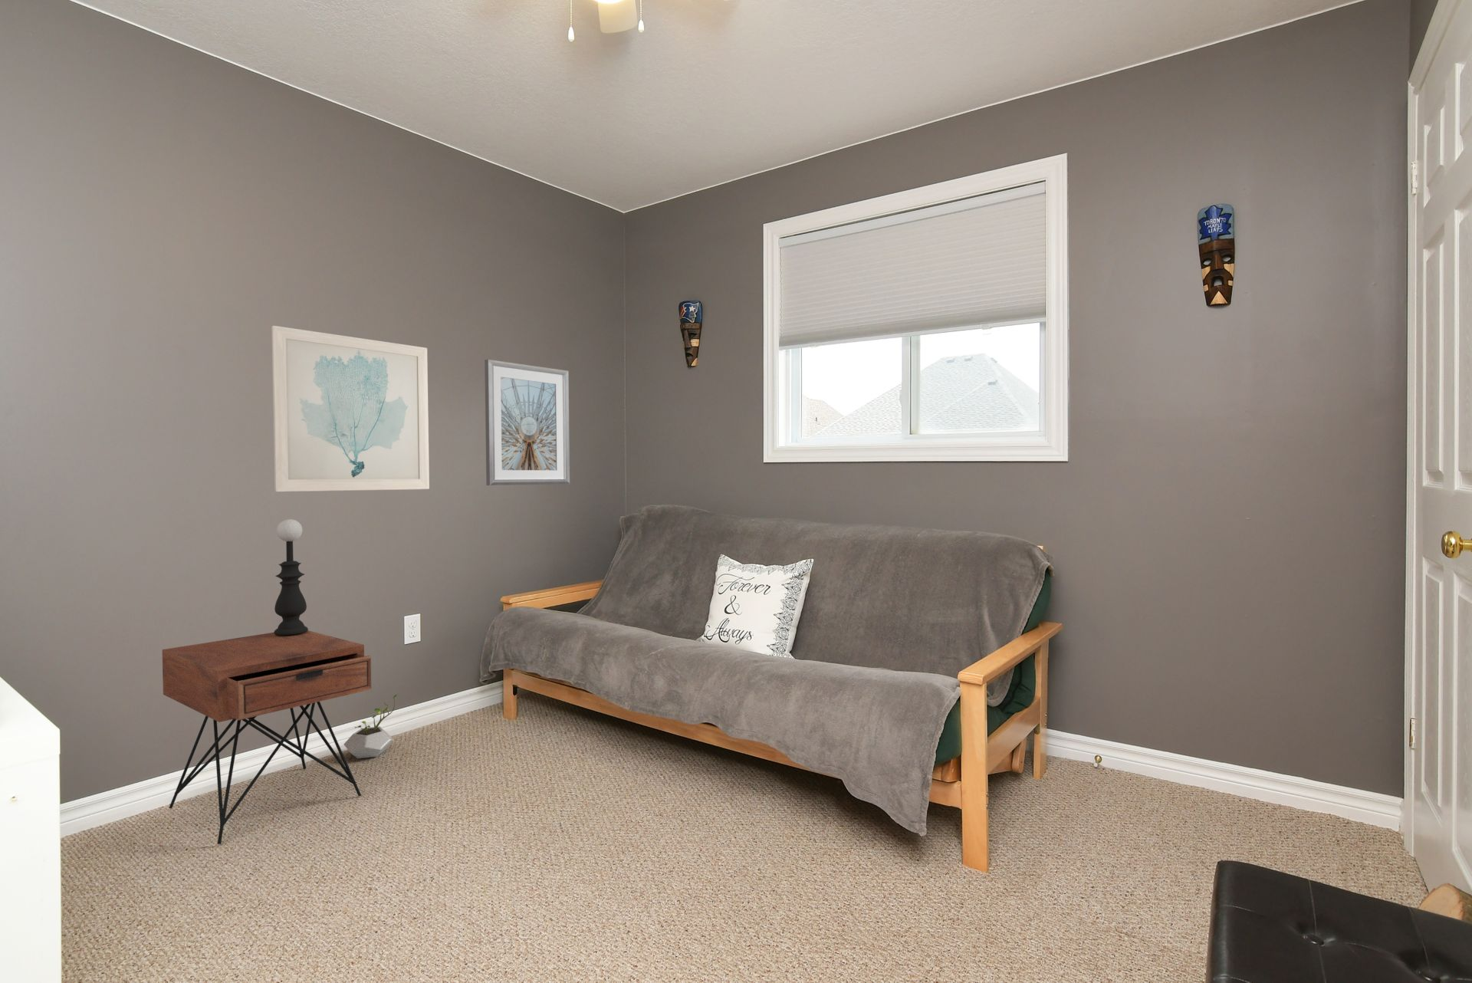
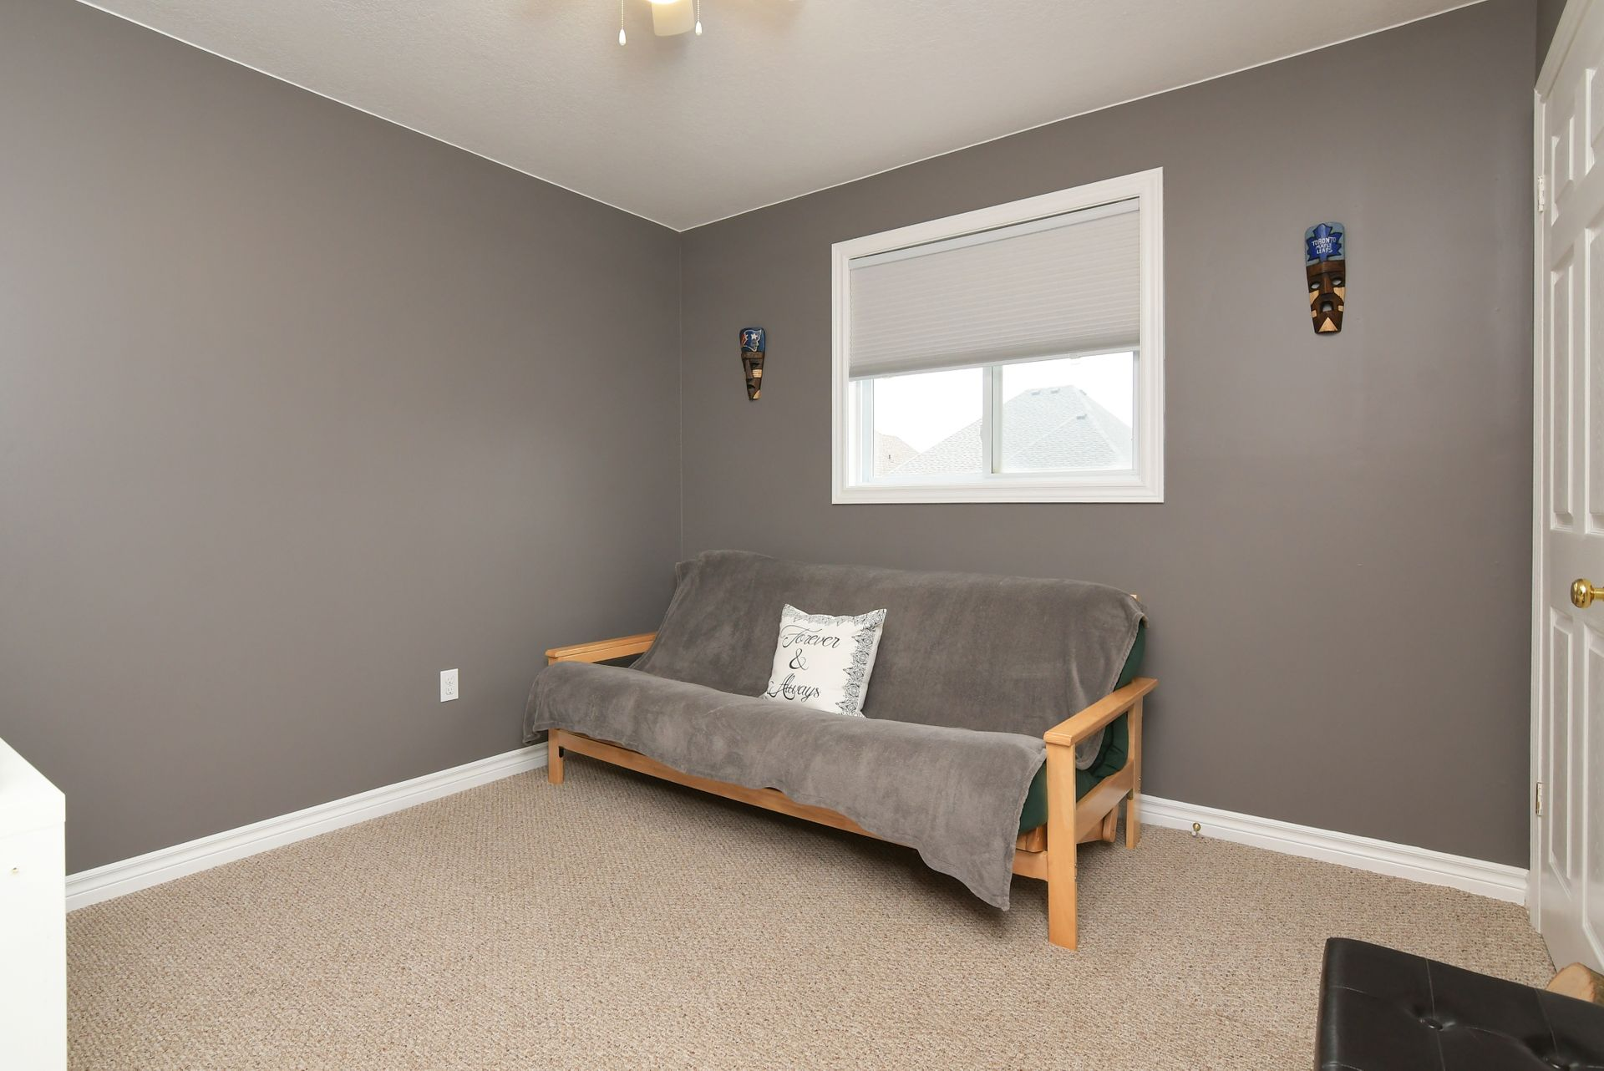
- picture frame (529, 425)
- table lamp (290, 576)
- planter (373, 727)
- nightstand (269, 728)
- wall art (356, 414)
